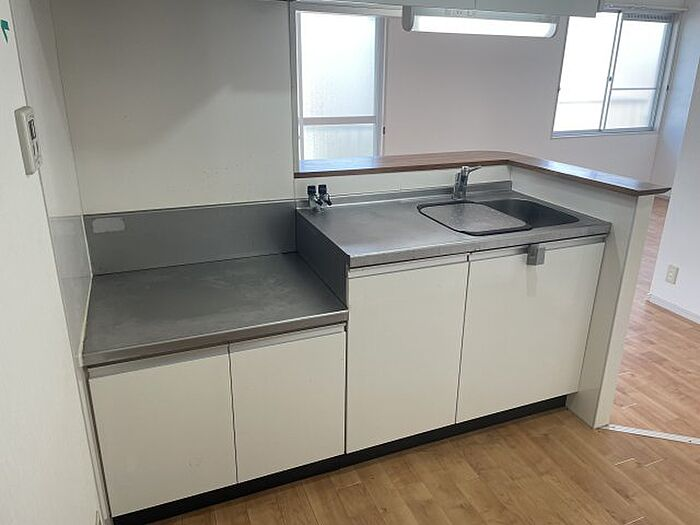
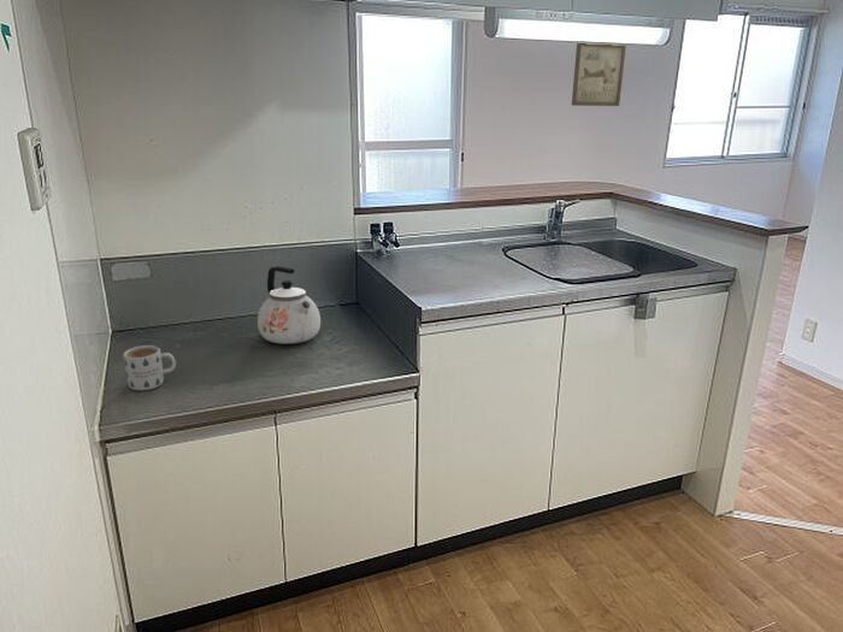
+ kettle (288, 302)
+ mug (151, 366)
+ wall art (599, 75)
